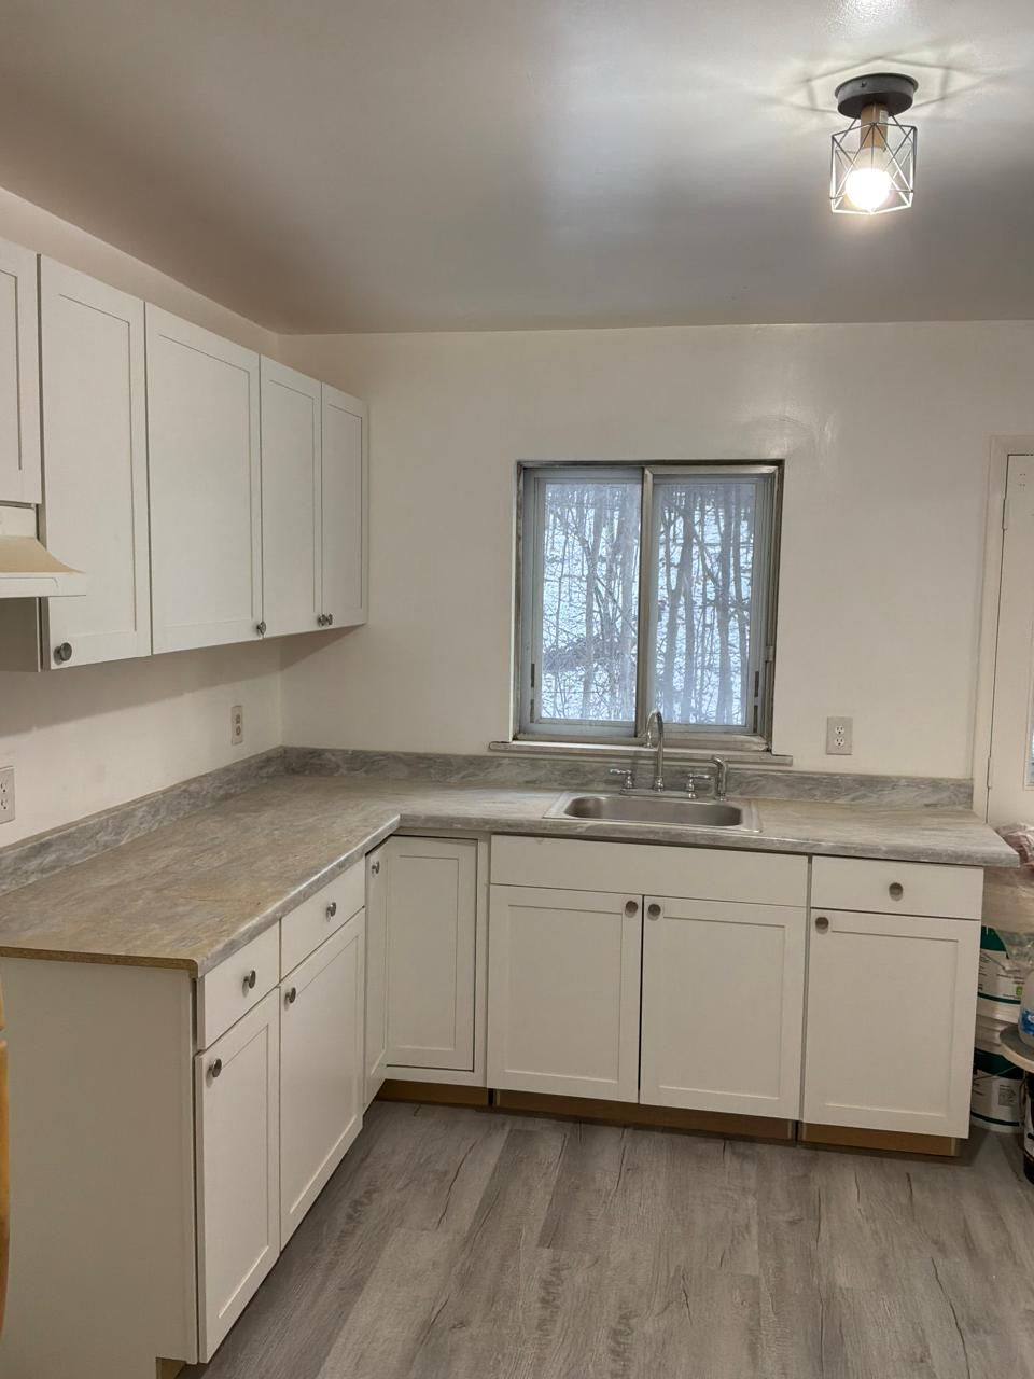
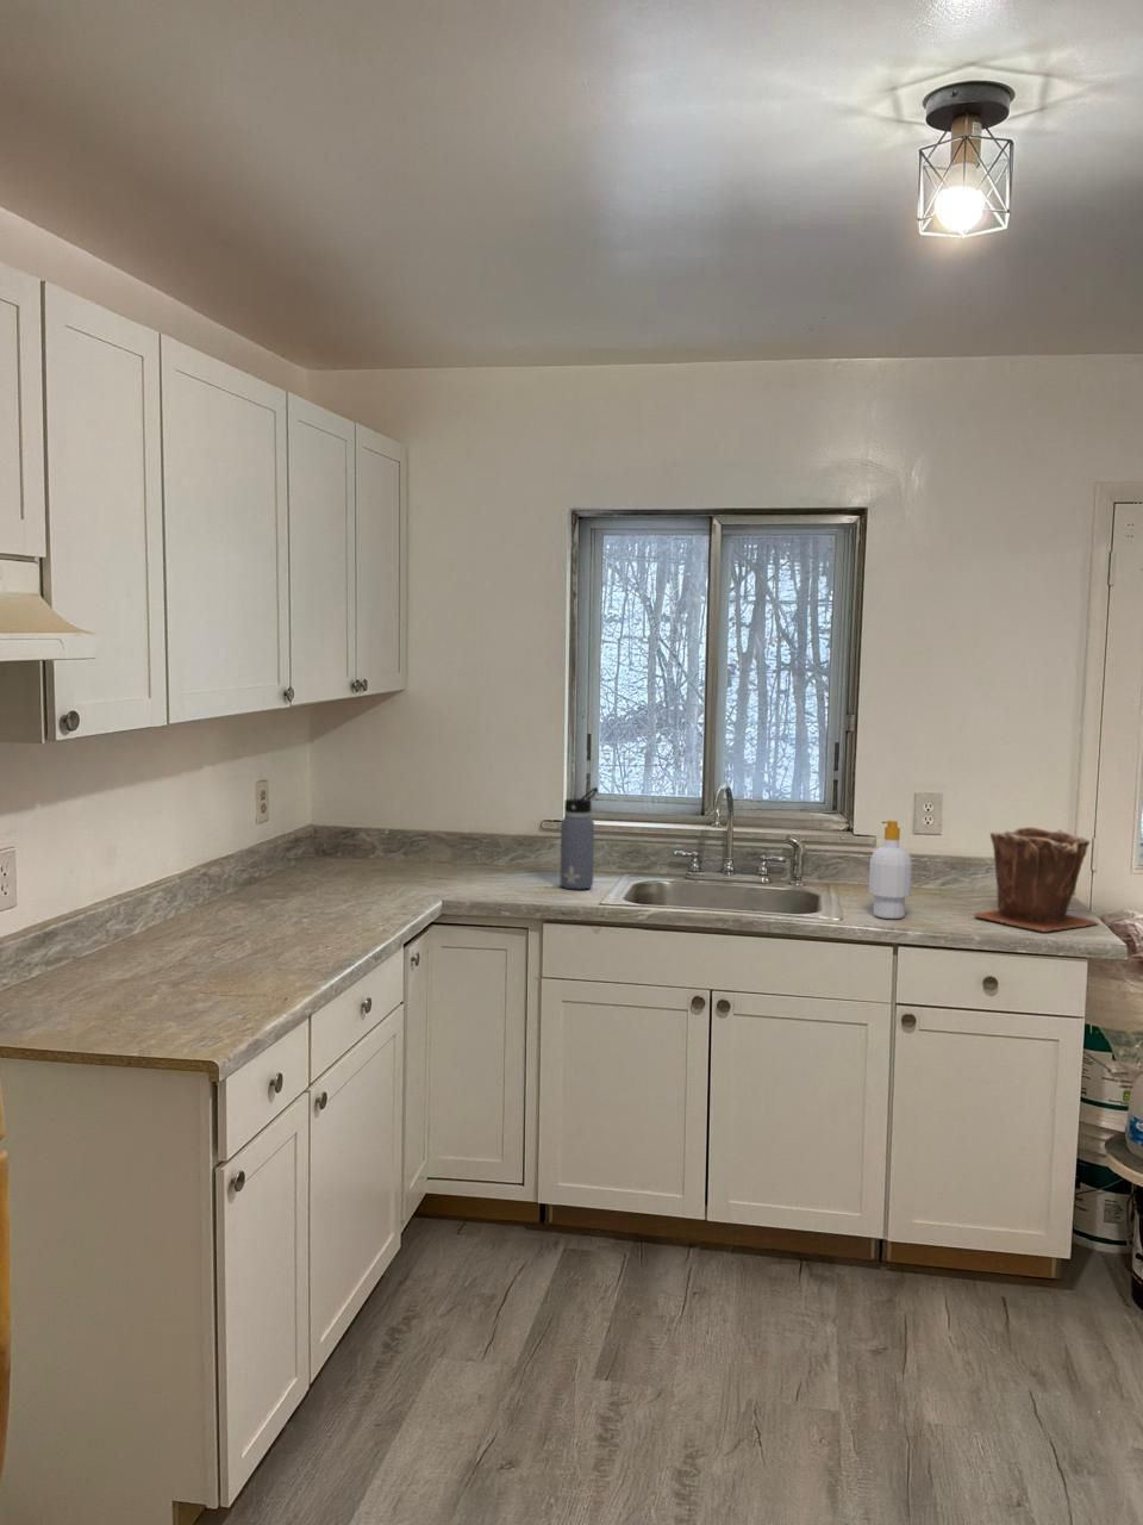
+ soap bottle (891, 868)
+ water bottle (579, 837)
+ plant pot (1037, 875)
